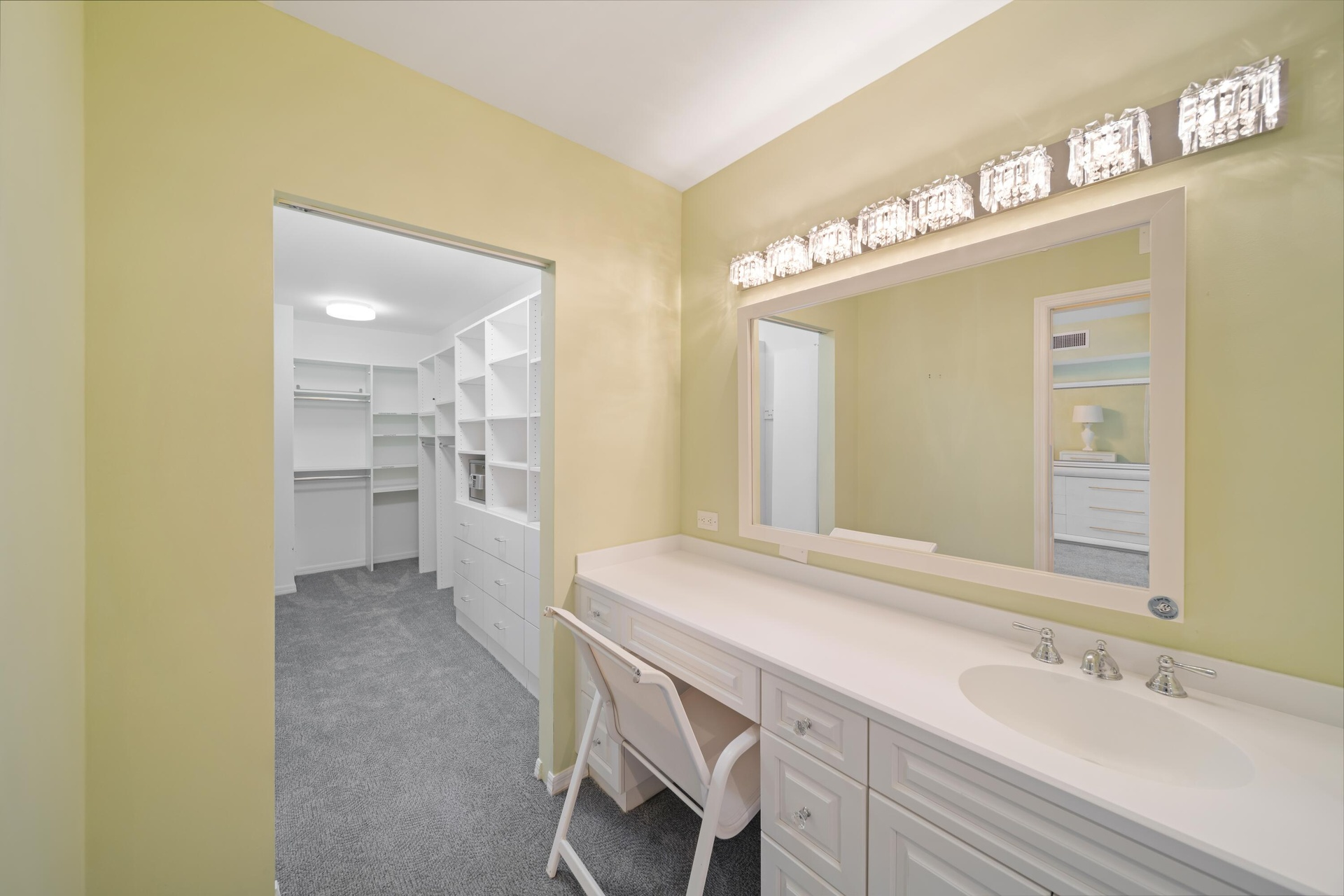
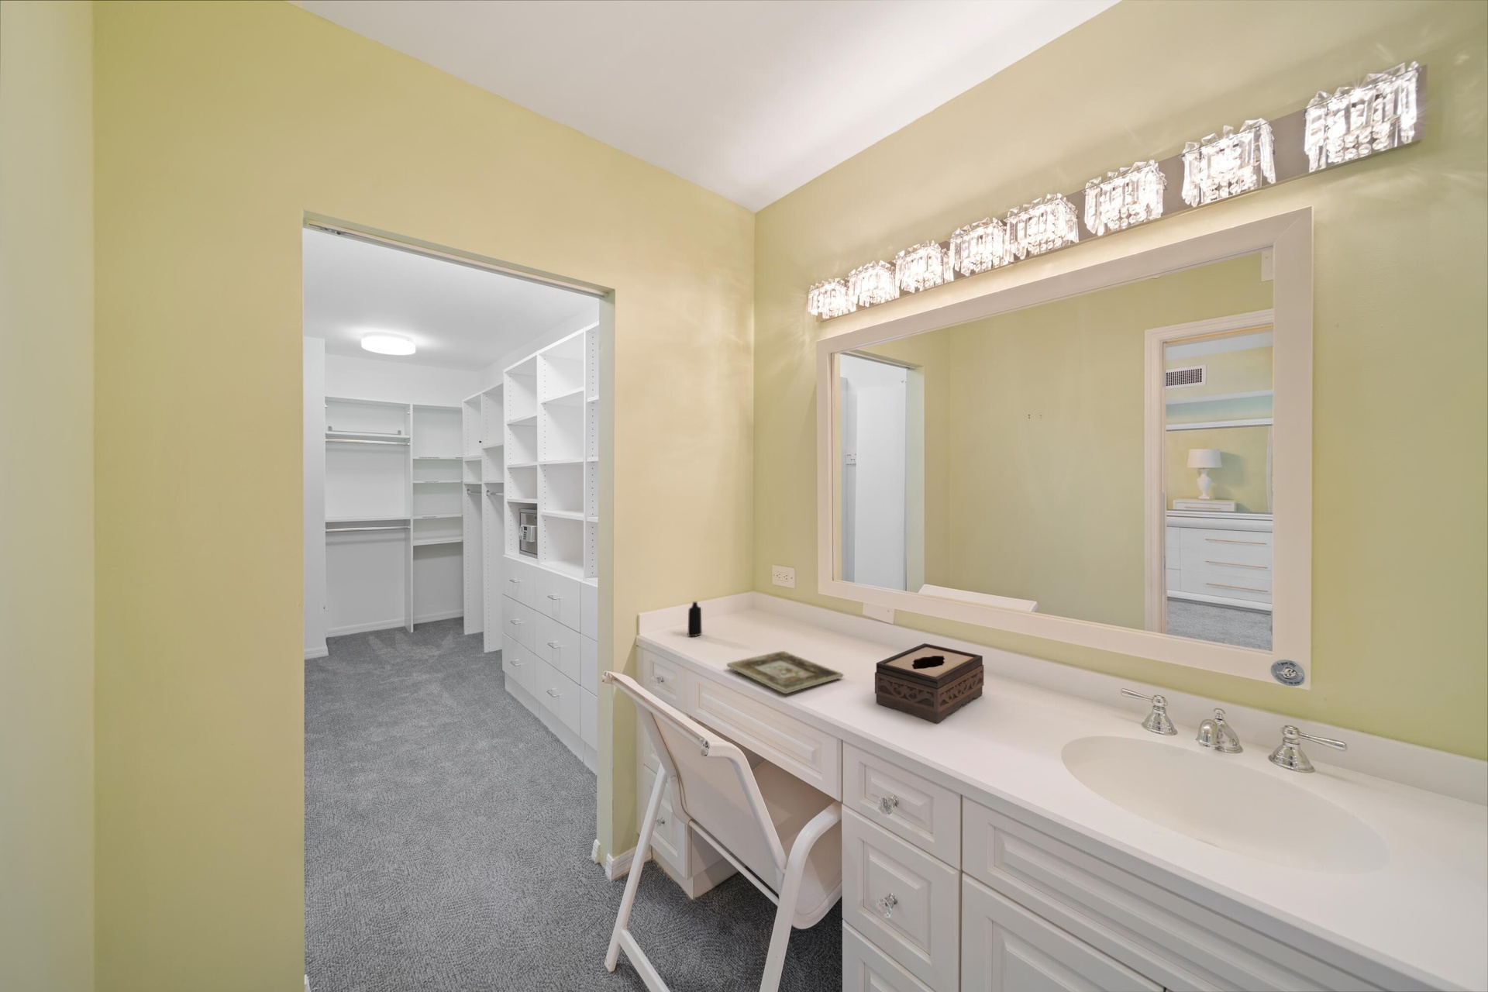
+ perfume bottle (694, 619)
+ tissue box (930, 679)
+ picture frame (784, 671)
